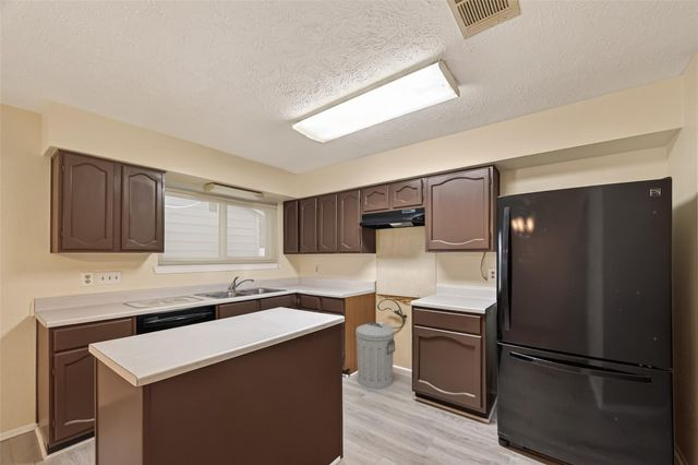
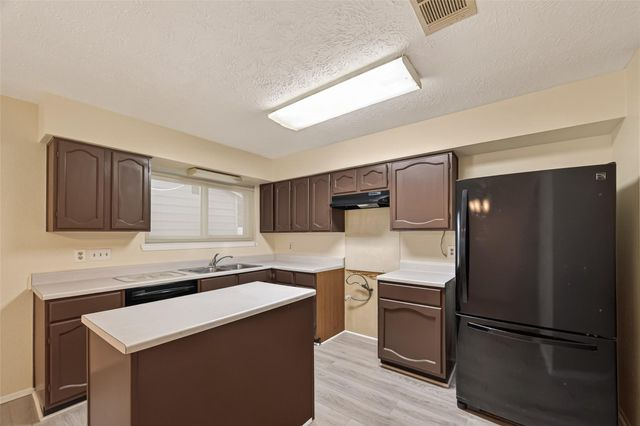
- trash can (374, 351)
